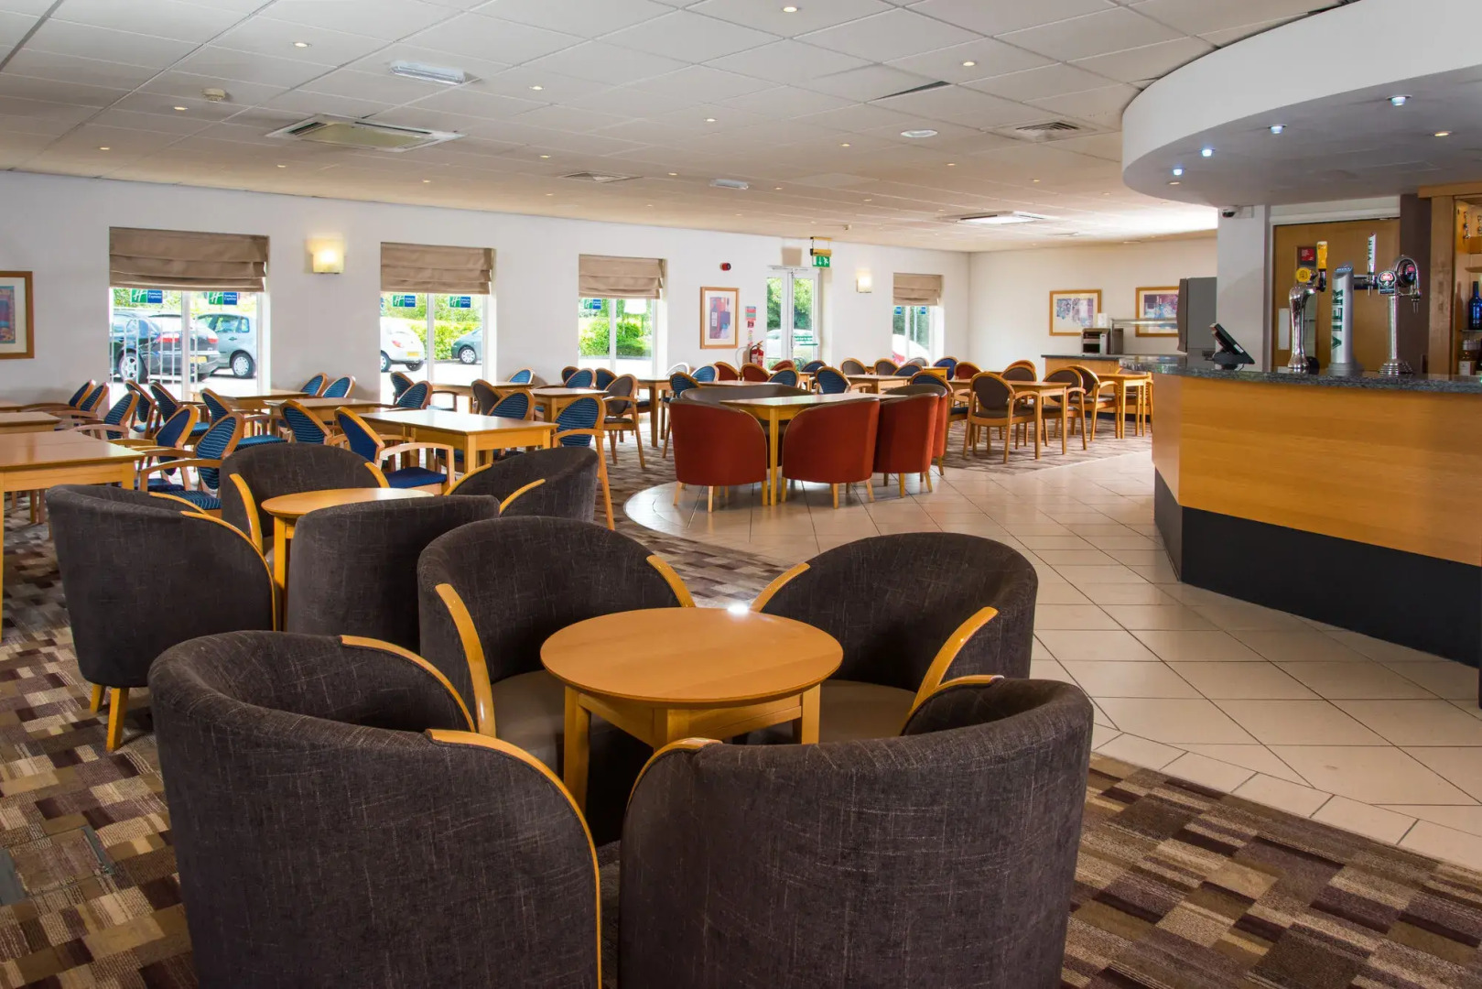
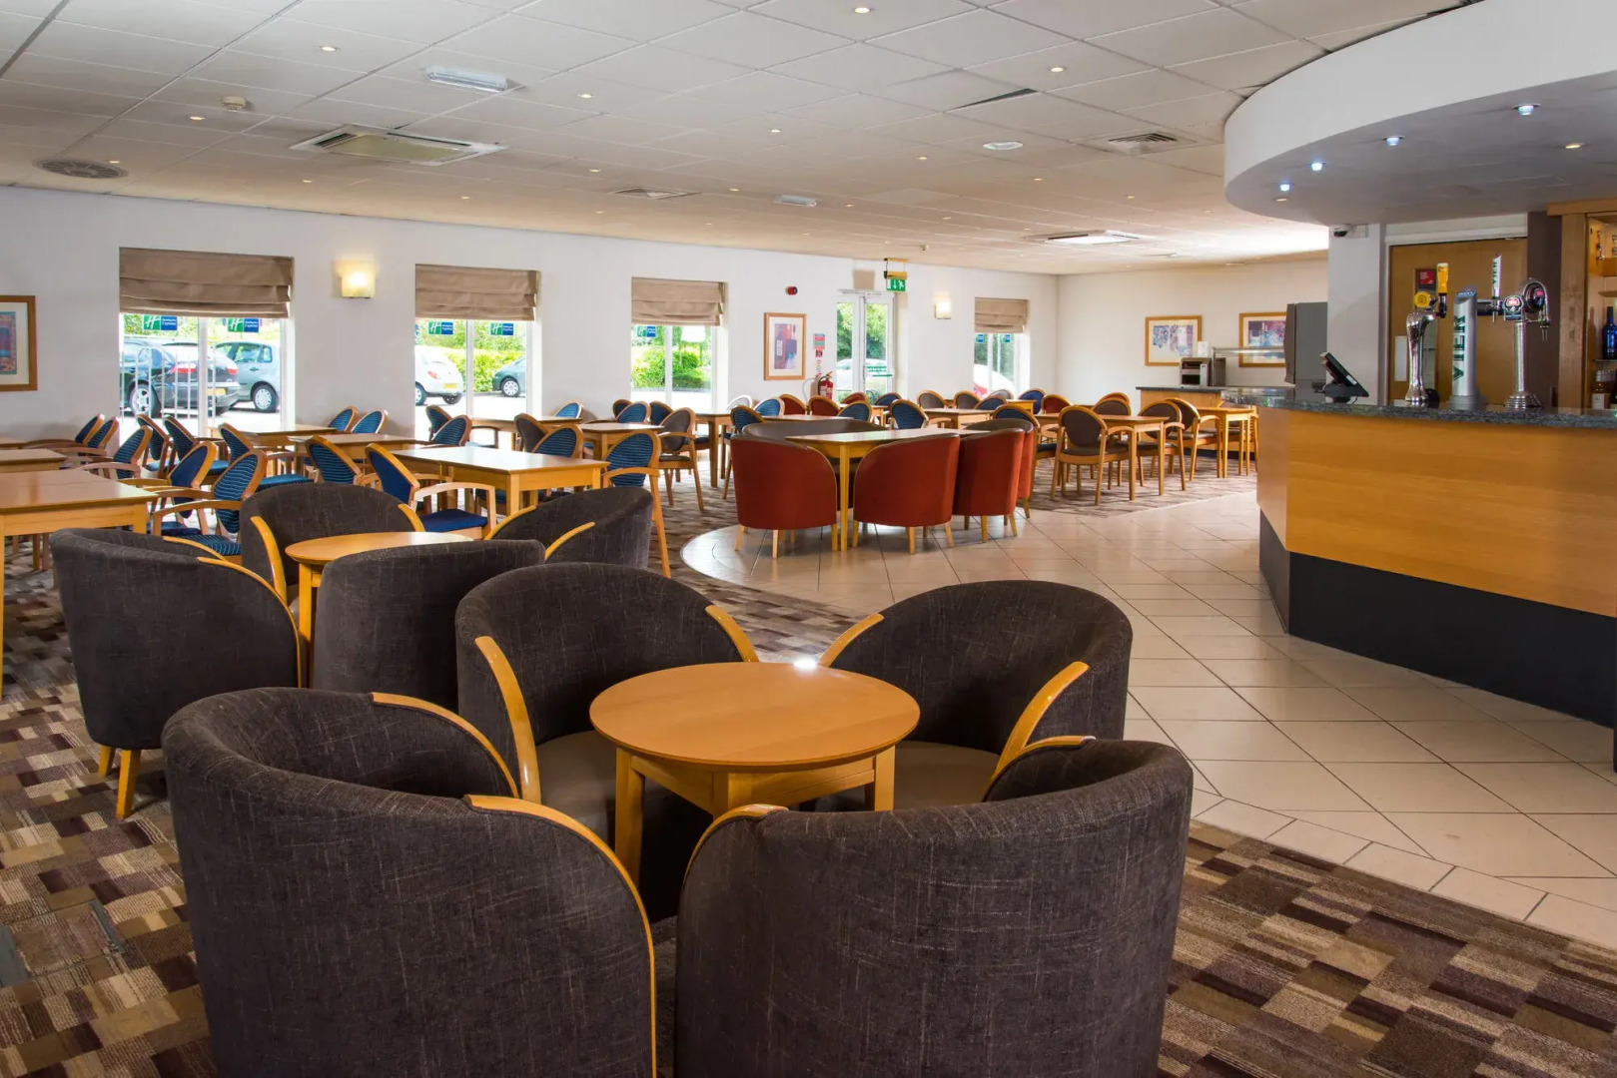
+ ceiling vent (81, 170)
